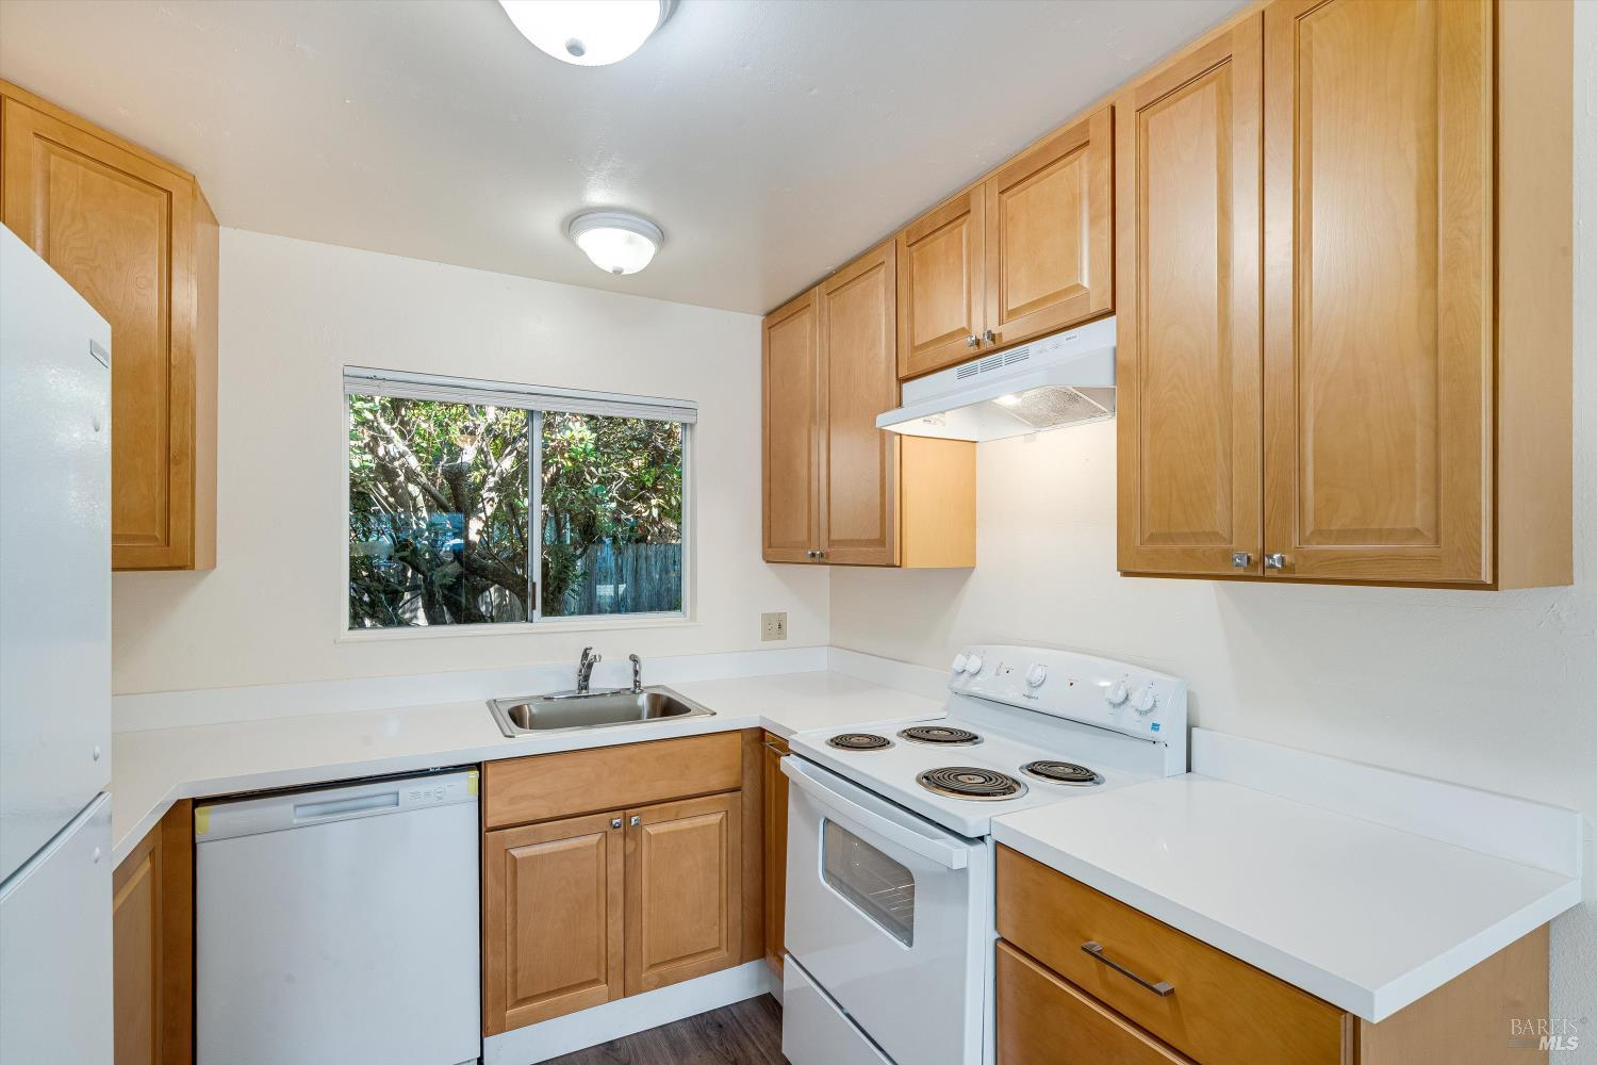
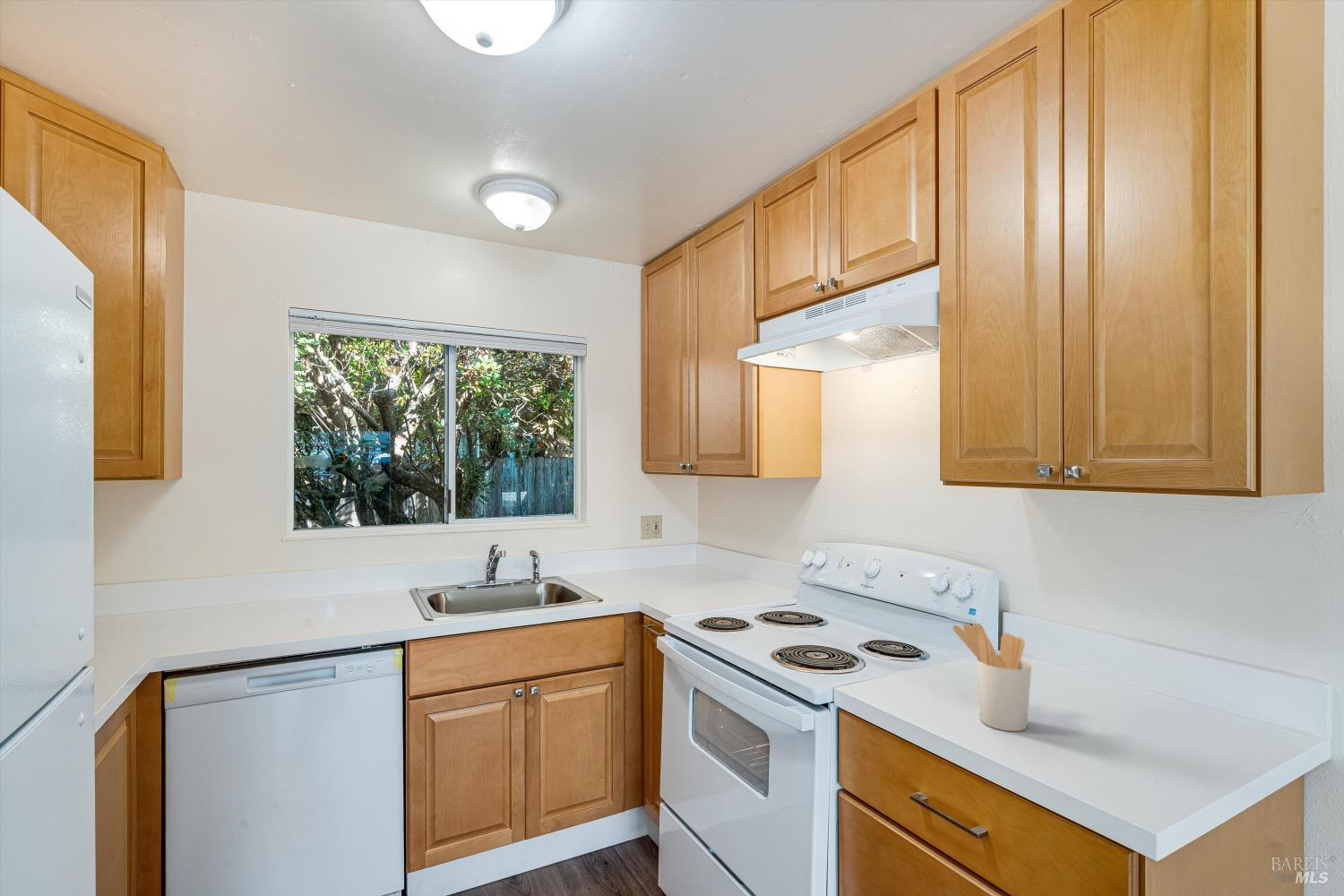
+ utensil holder (991, 672)
